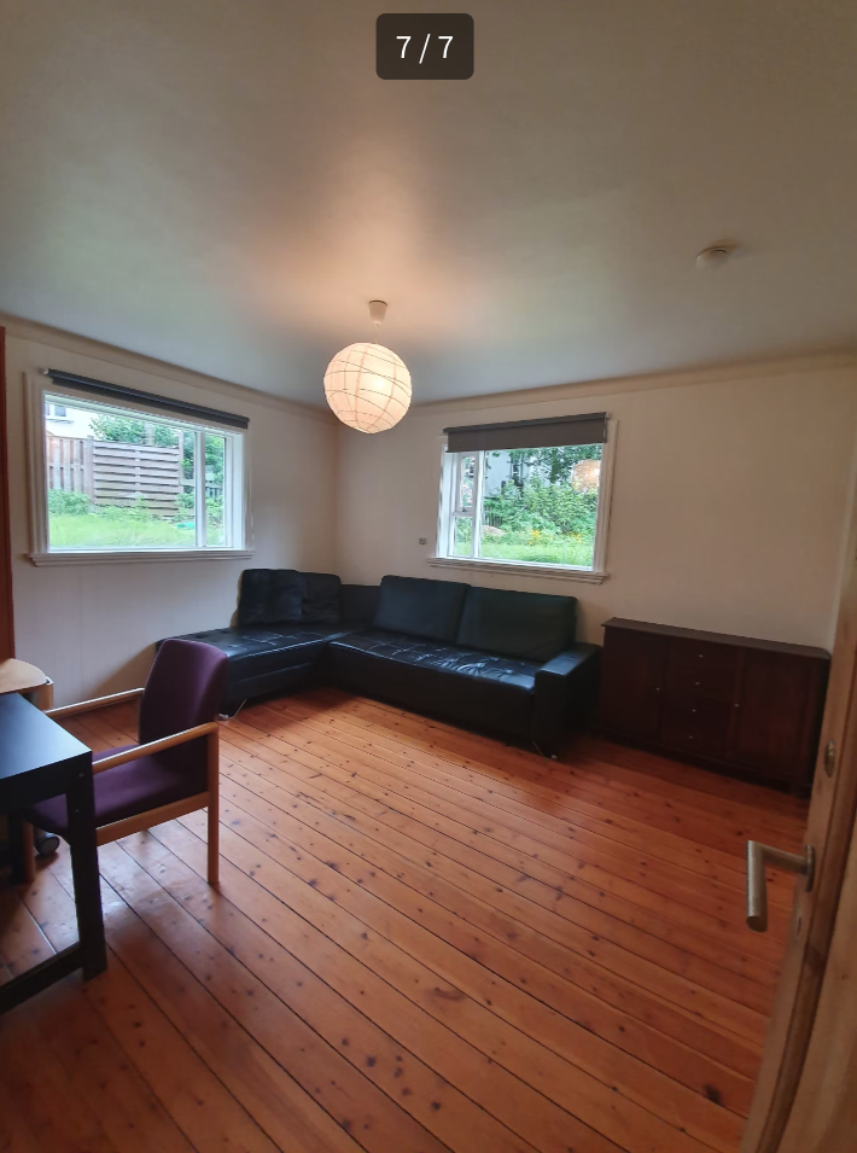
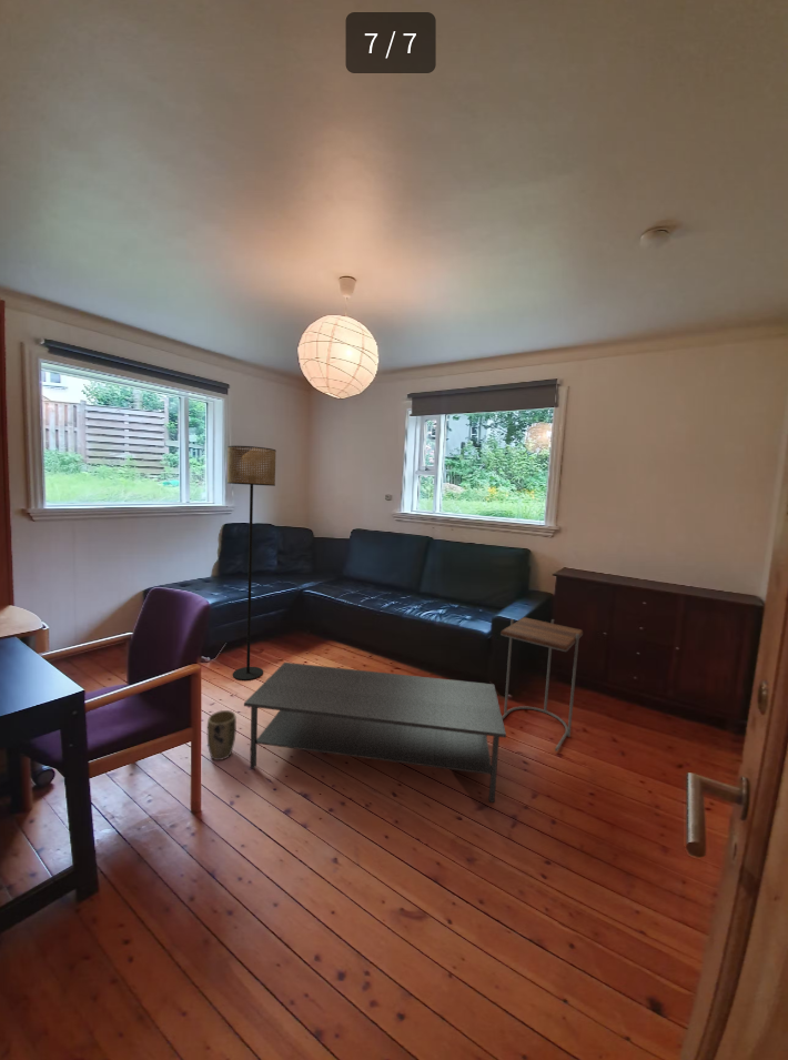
+ coffee table (376, 724)
+ plant pot (221, 735)
+ side table (546, 679)
+ floor lamp (250, 563)
